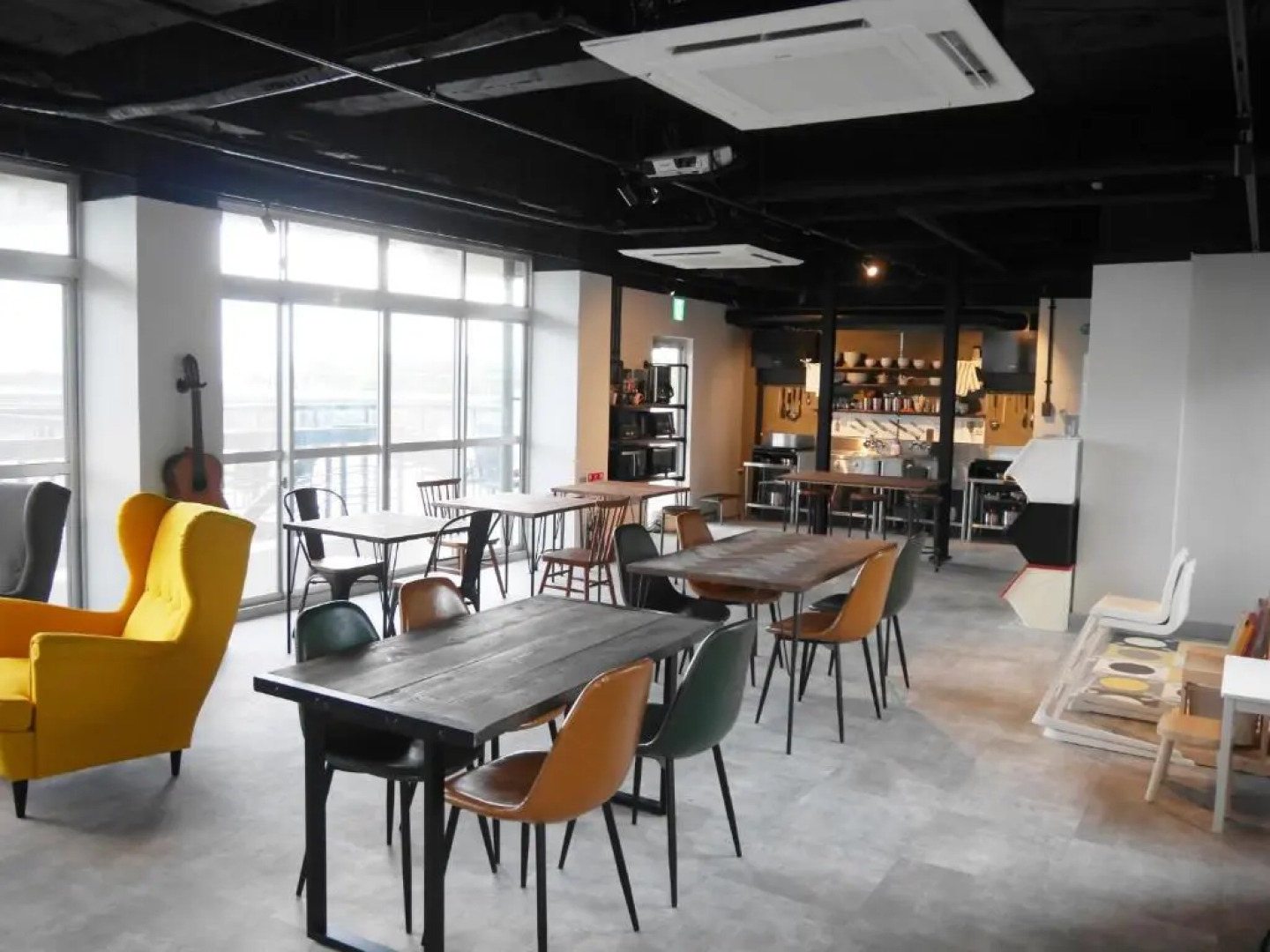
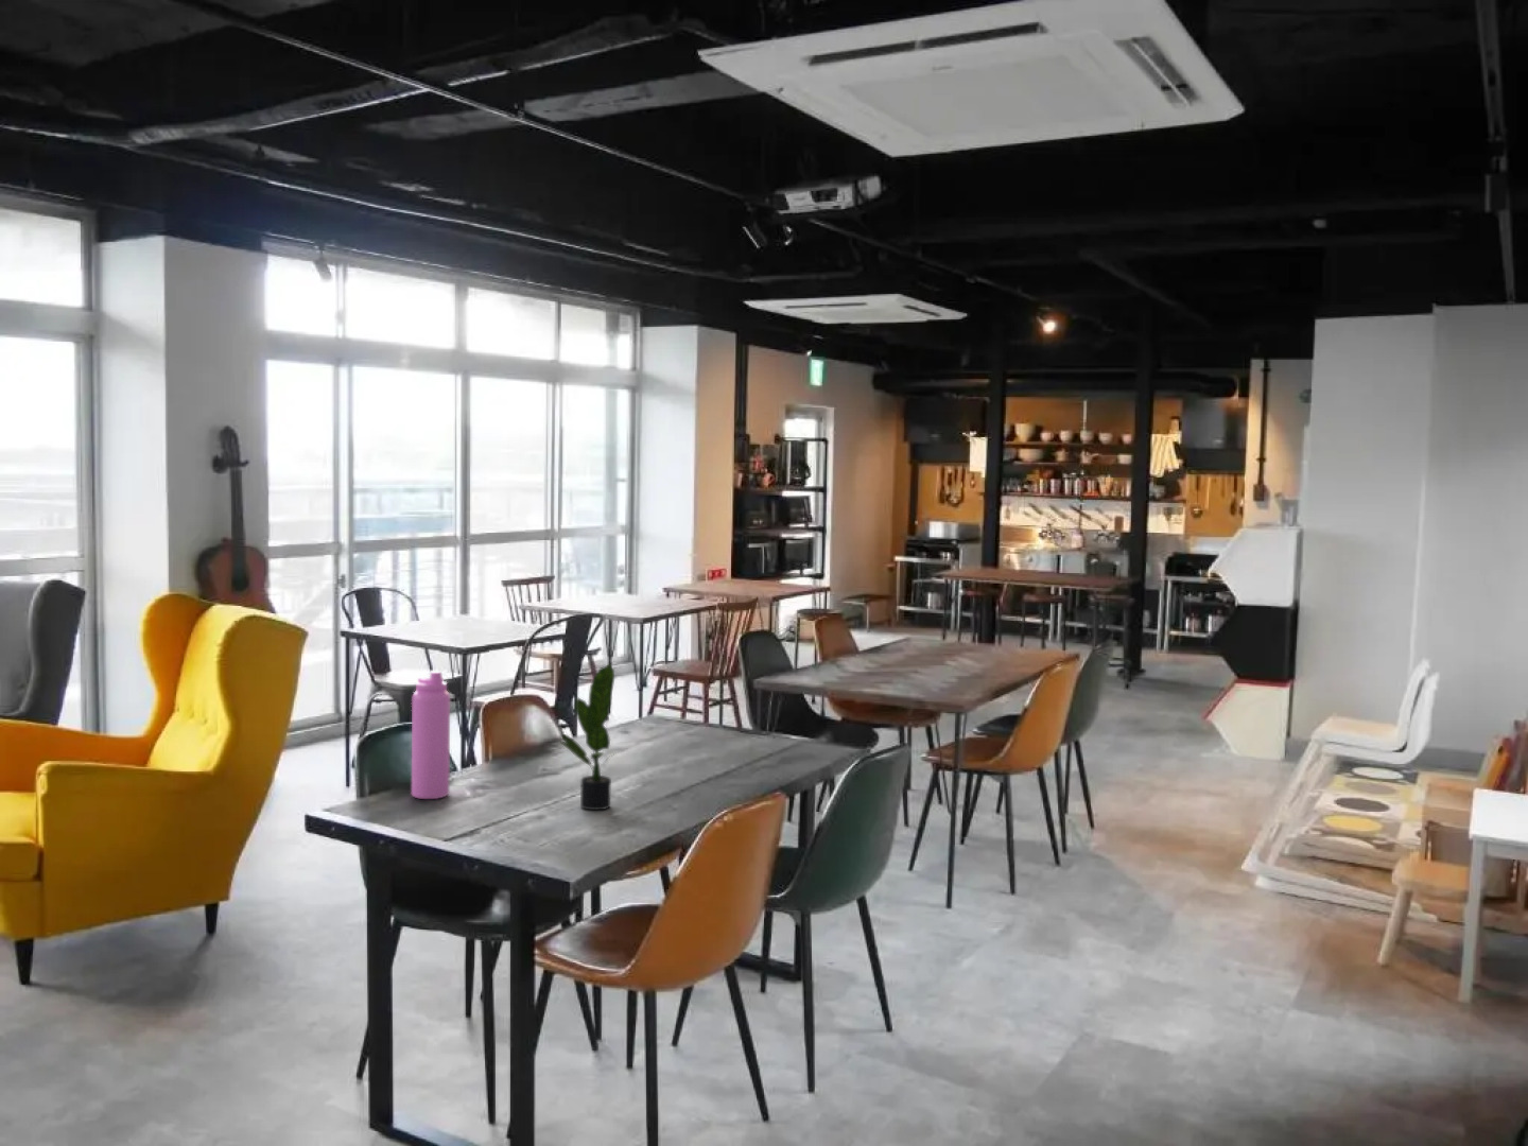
+ potted plant (594, 734)
+ water bottle (431, 732)
